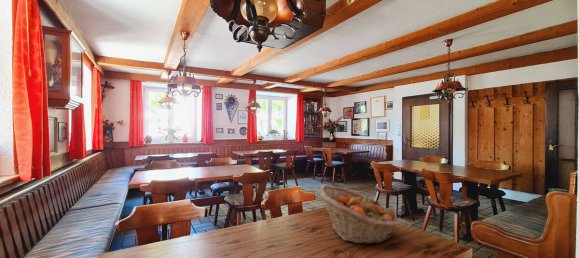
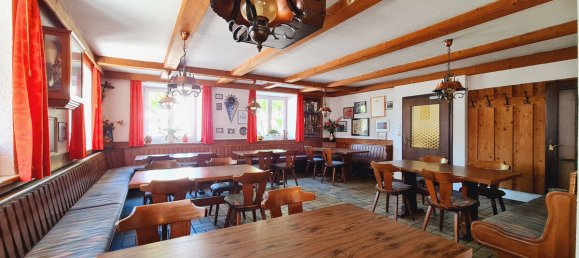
- fruit basket (356, 210)
